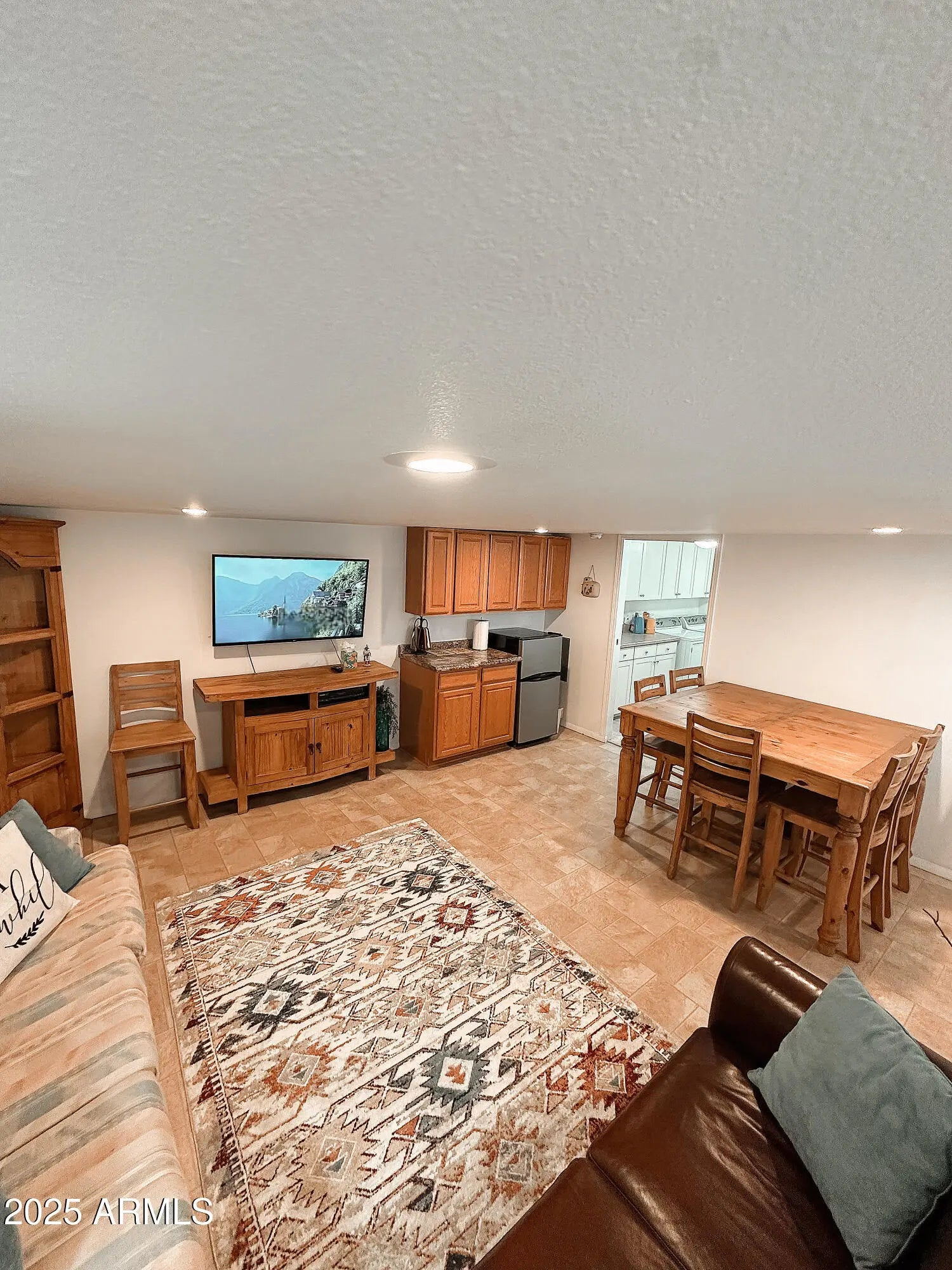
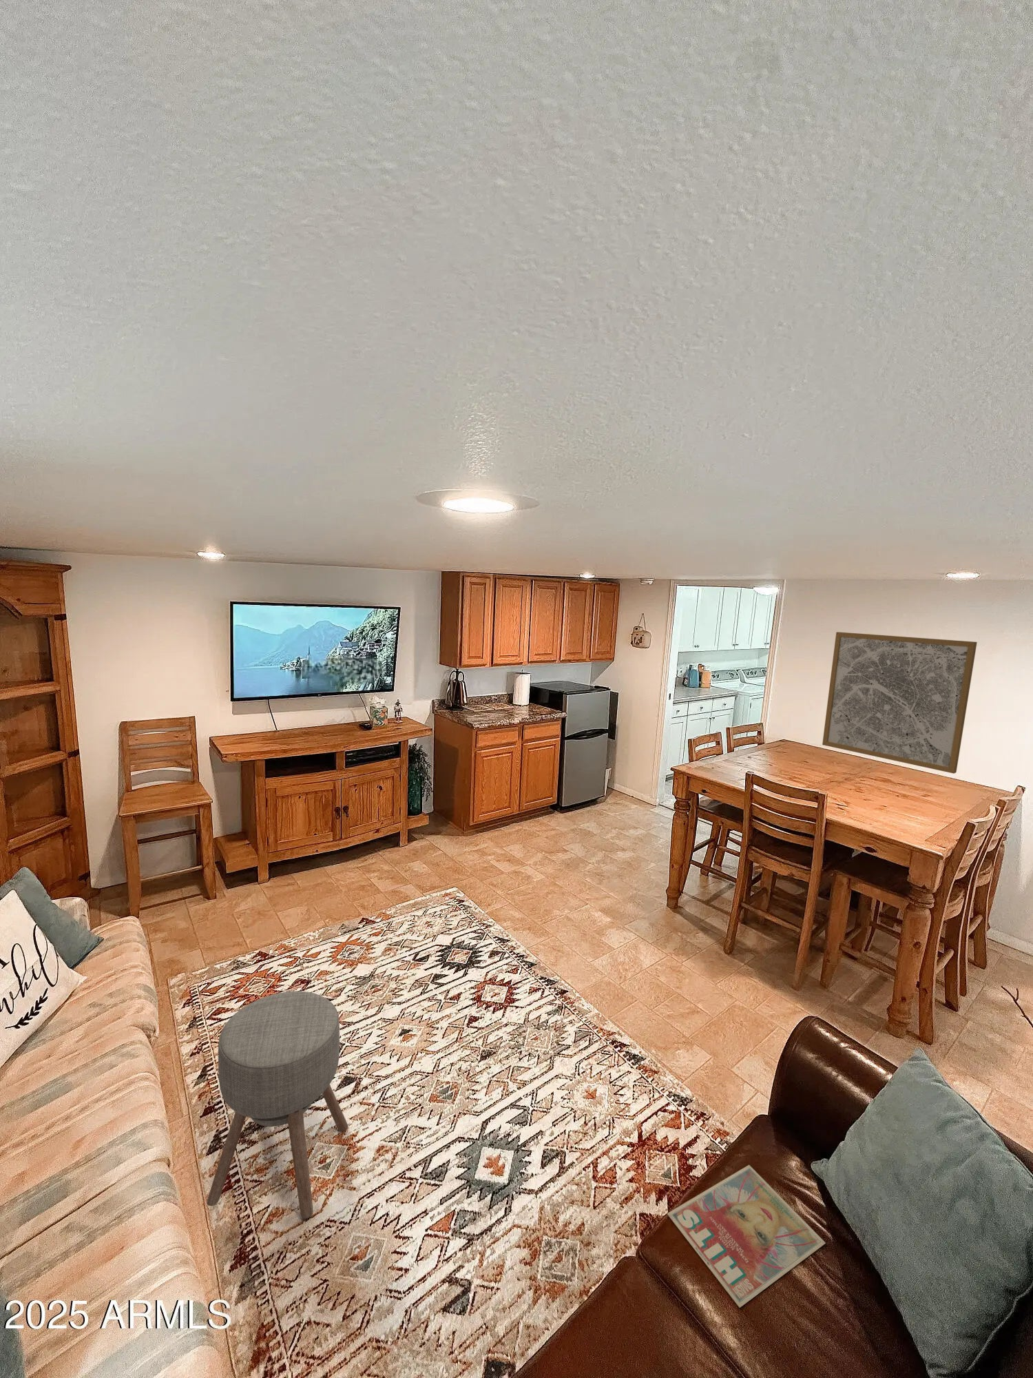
+ magazine (744, 1228)
+ ottoman (282, 1094)
+ wall art (893, 698)
